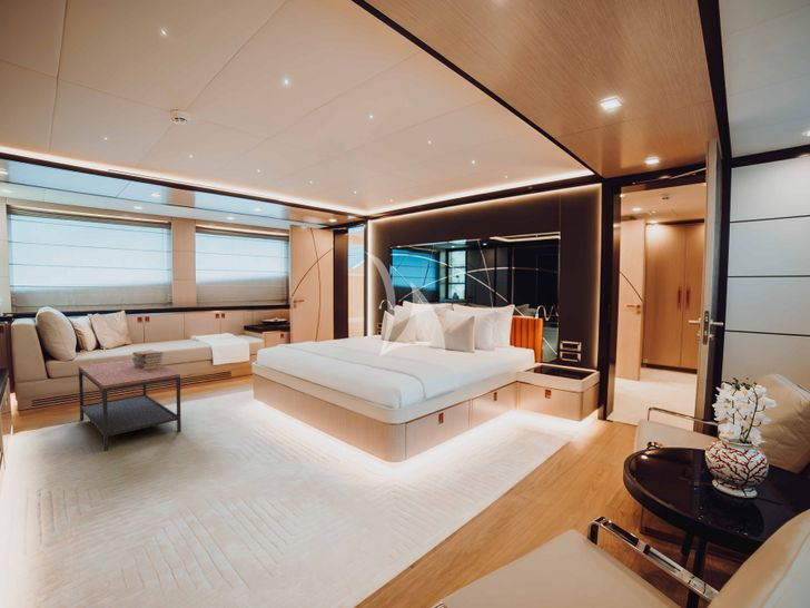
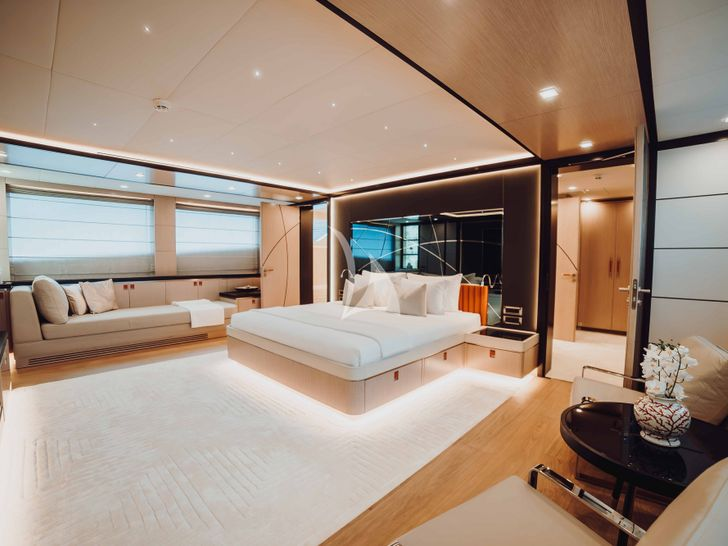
- book stack (147, 359)
- coffee table (127, 398)
